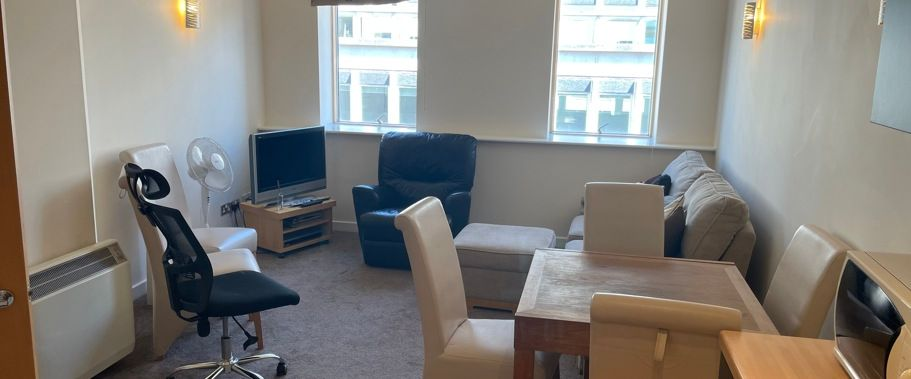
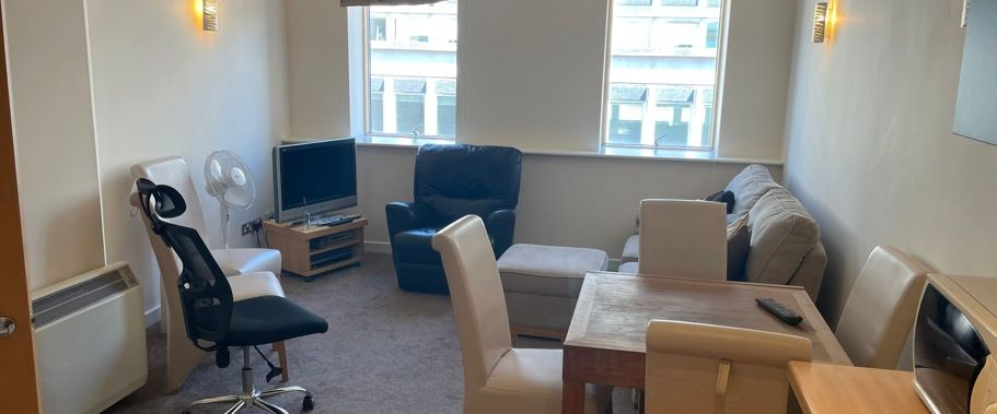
+ remote control (777, 309)
